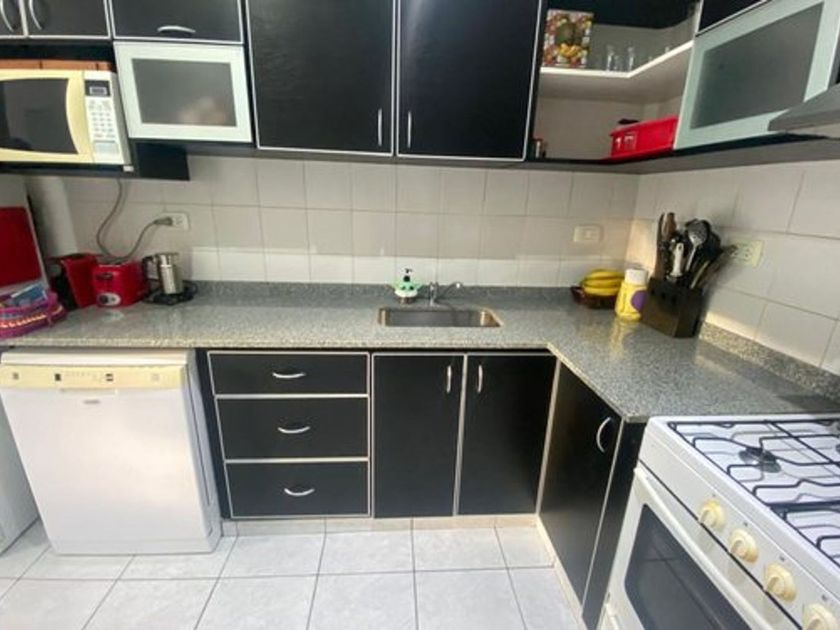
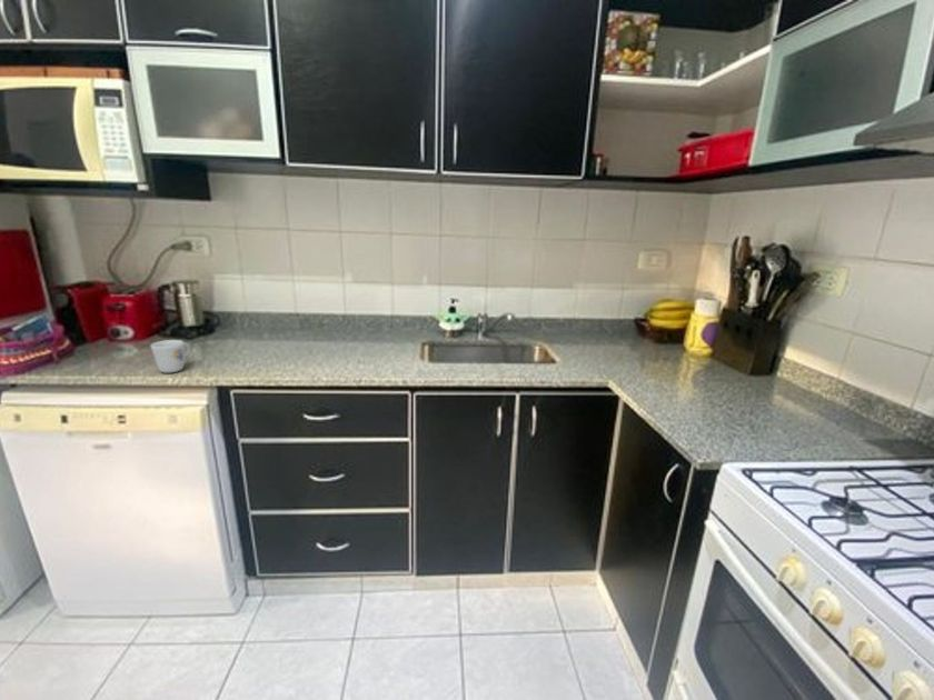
+ mug (173, 354)
